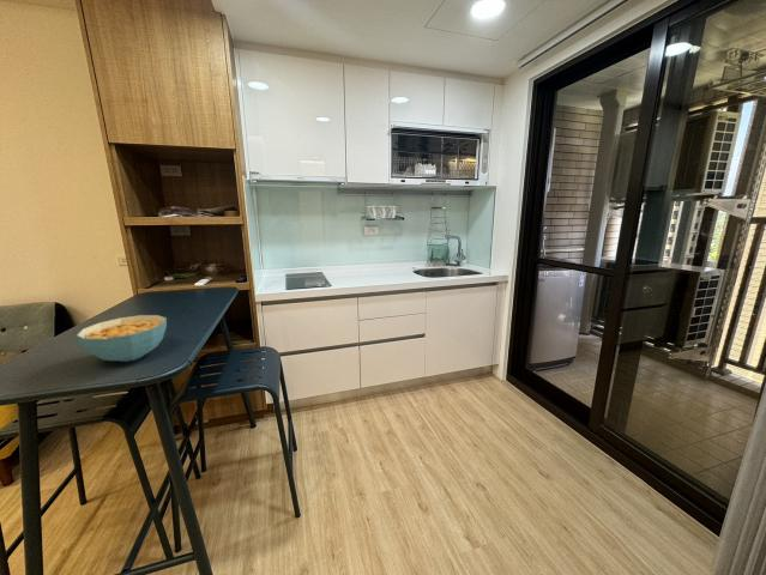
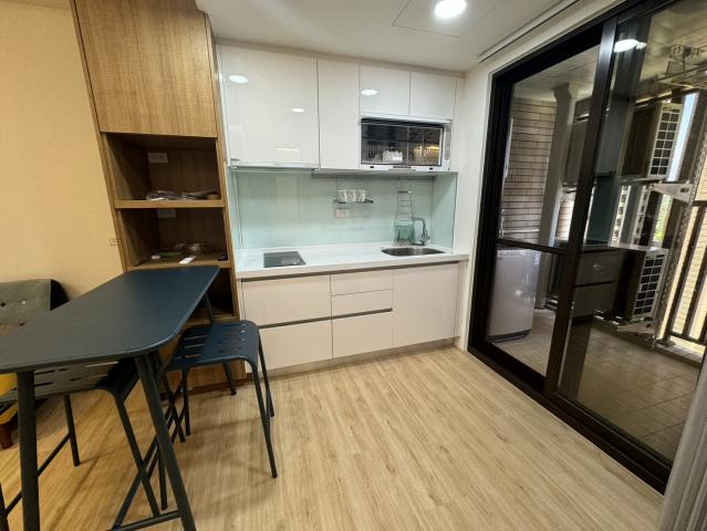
- cereal bowl (127, 341)
